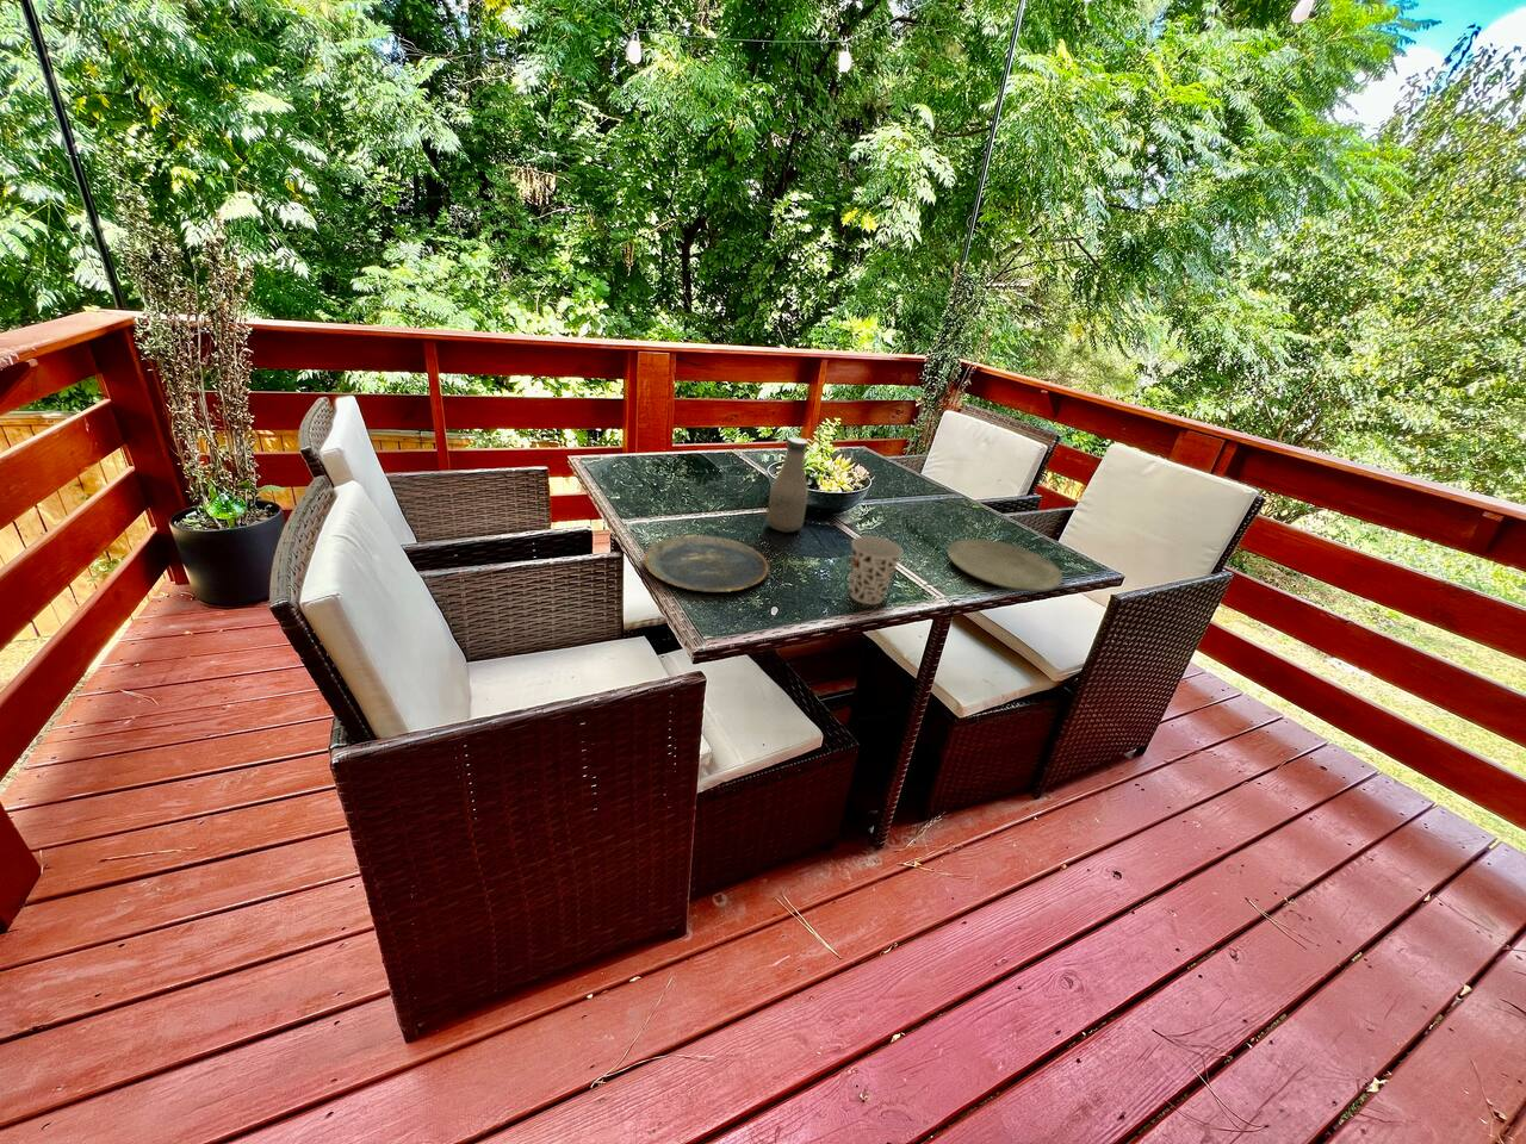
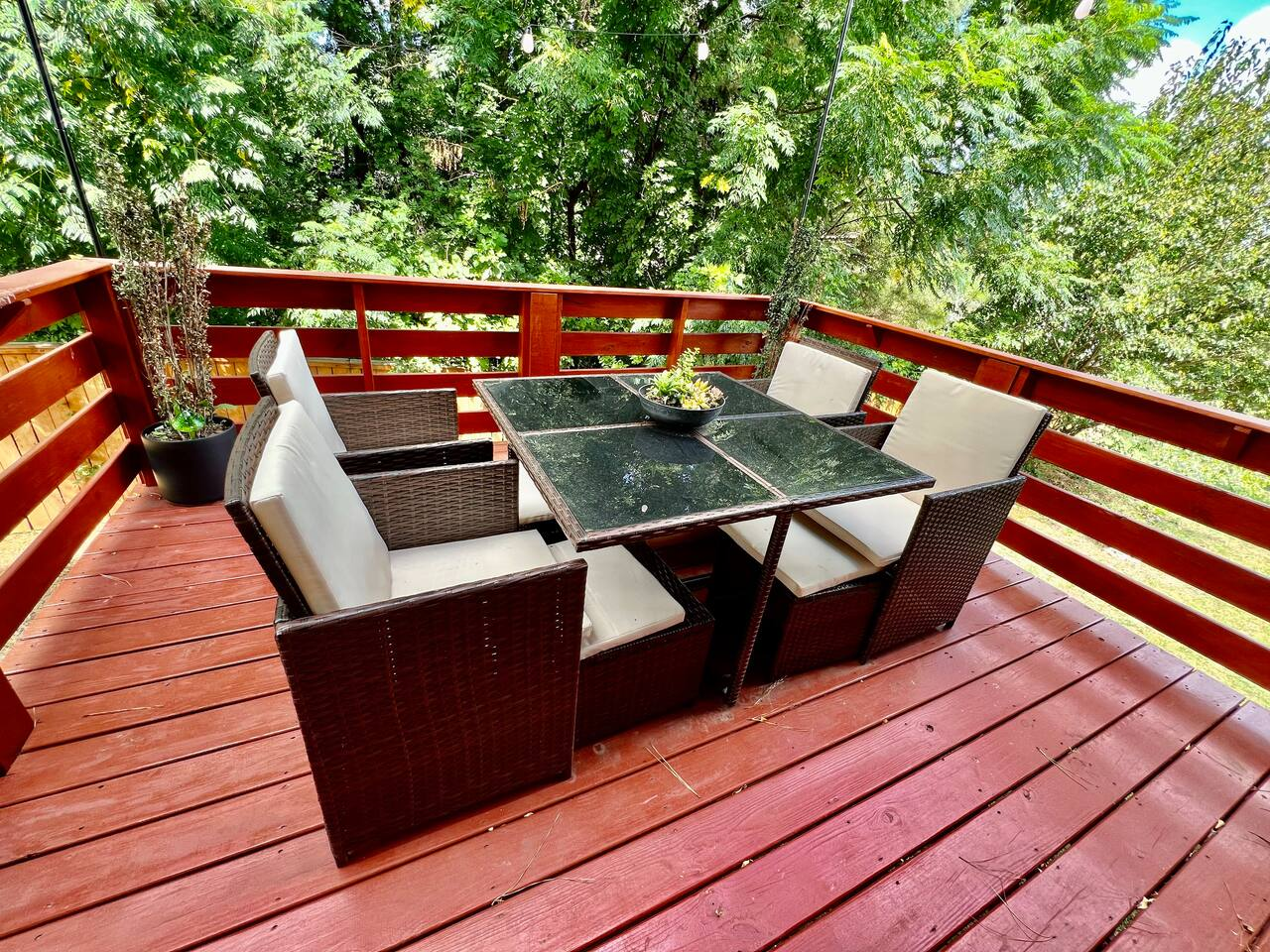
- plate (1002, 565)
- bottle (789, 484)
- plate (705, 562)
- cup (871, 571)
